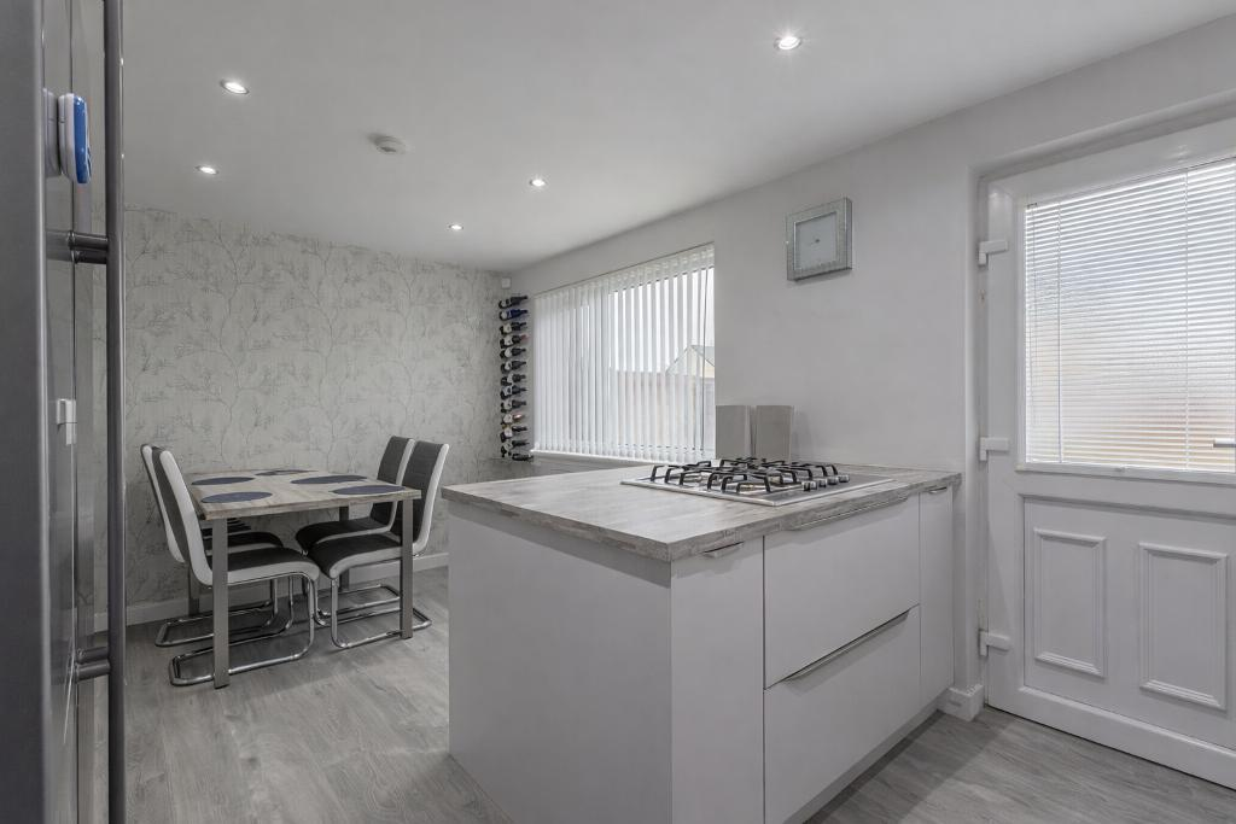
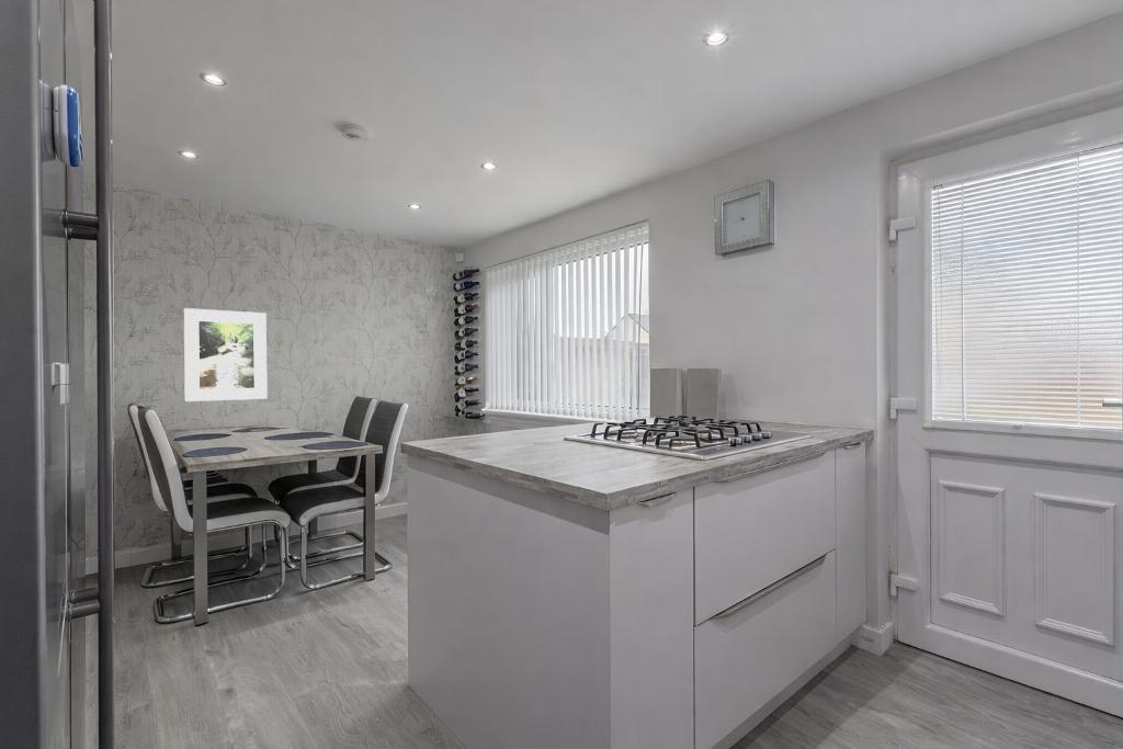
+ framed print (227, 355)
